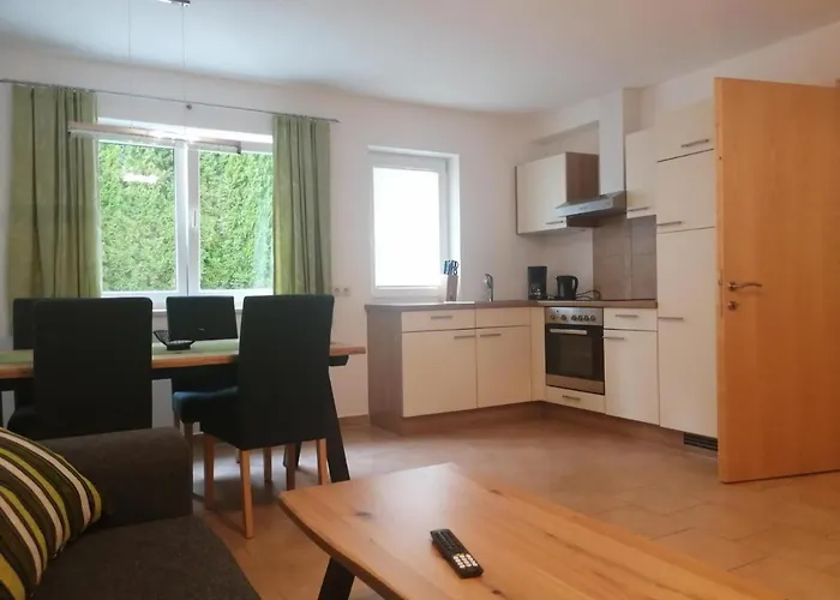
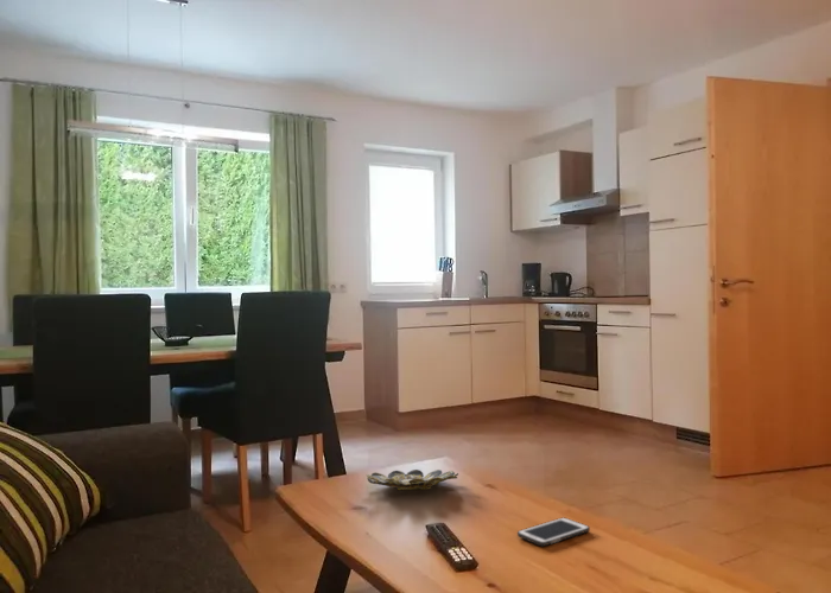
+ bowl (412, 477)
+ cell phone (553, 531)
